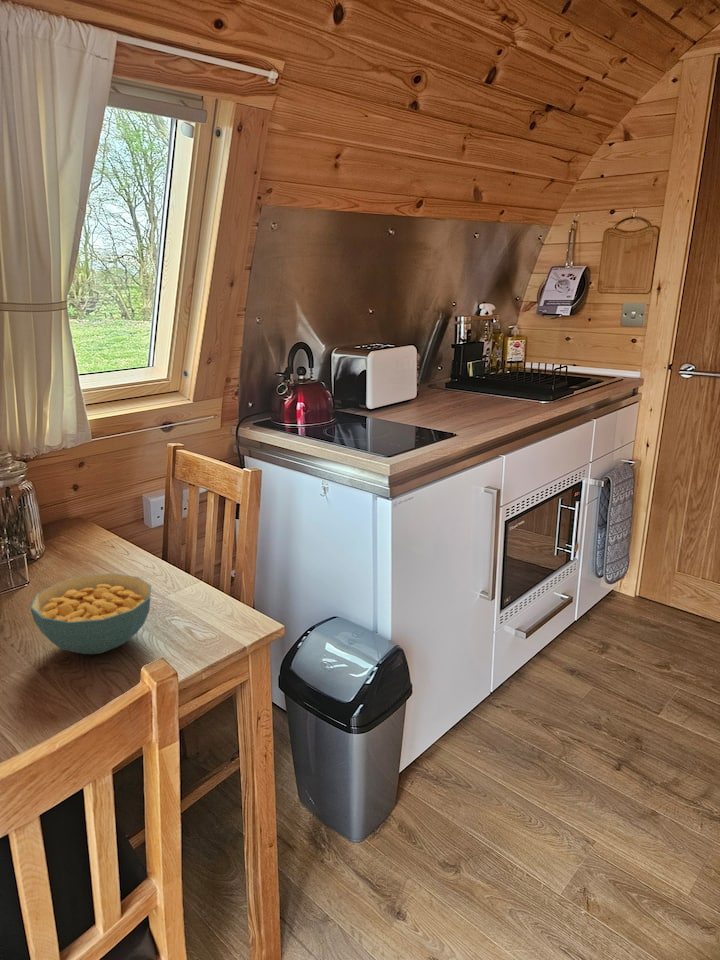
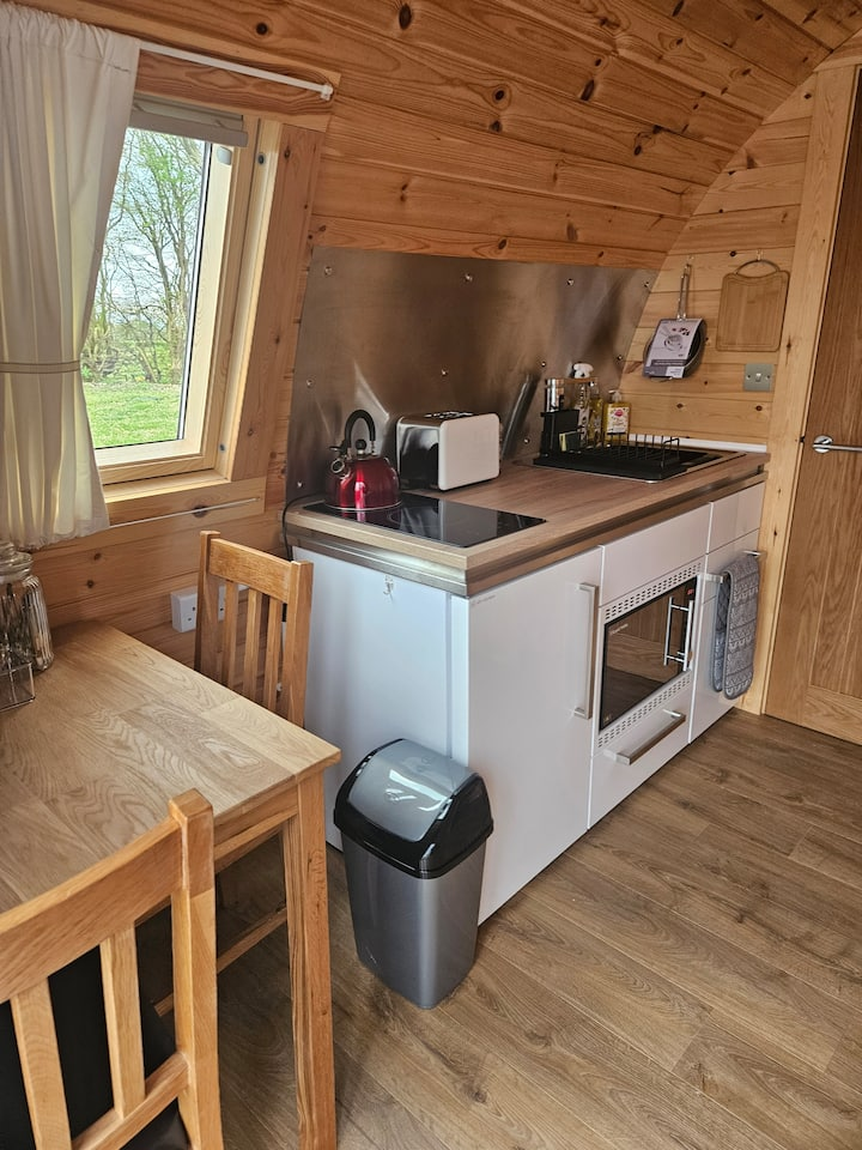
- cereal bowl (95, 621)
